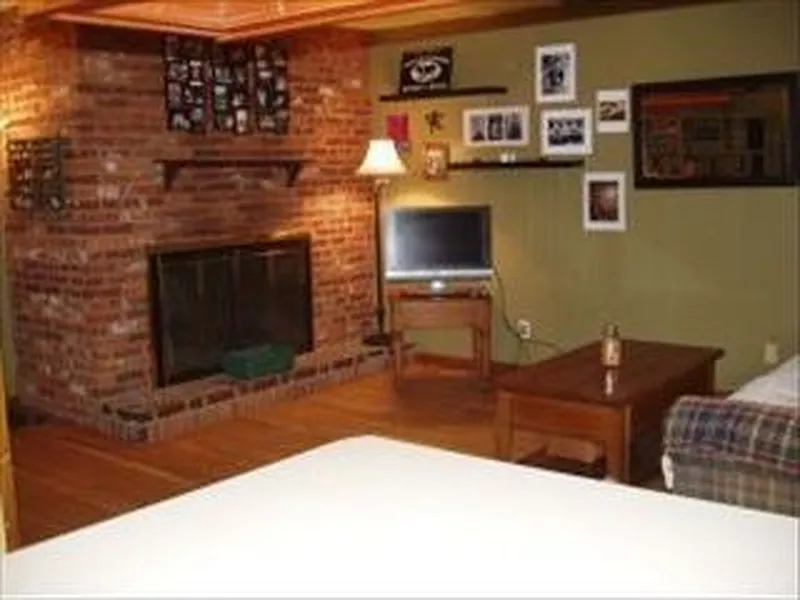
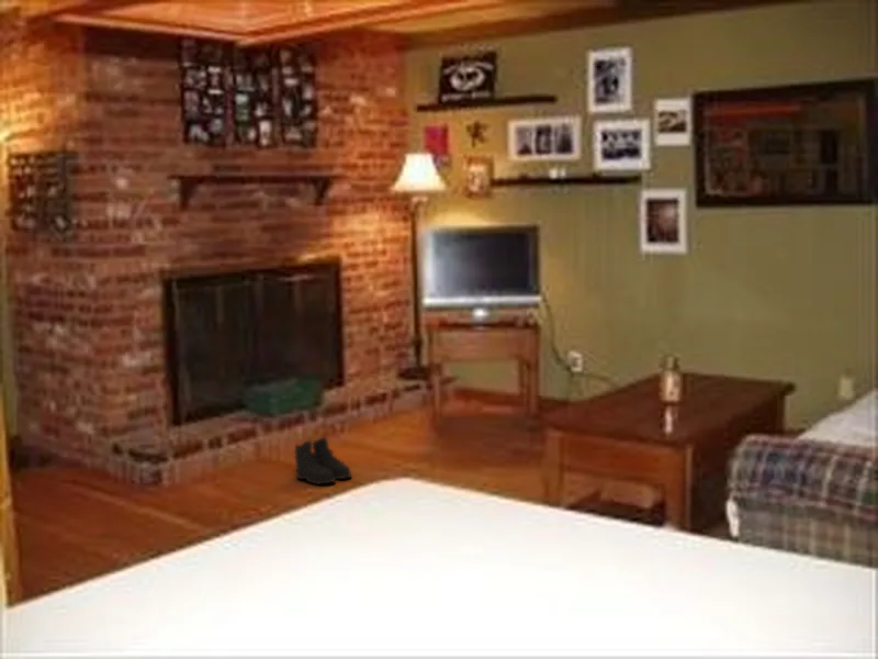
+ boots (322, 458)
